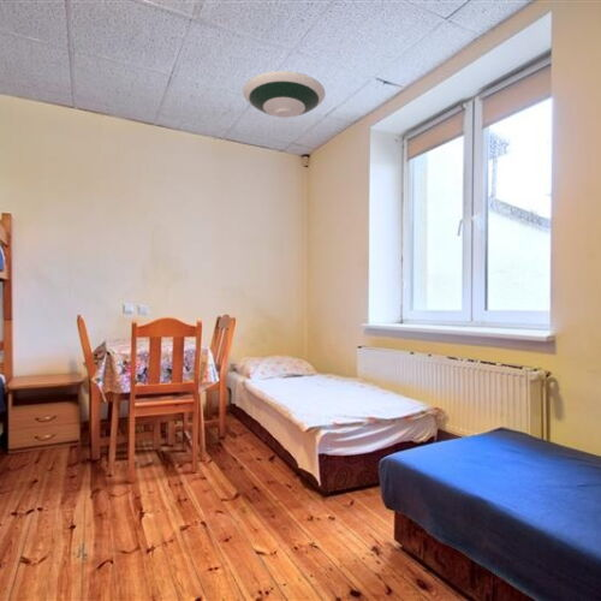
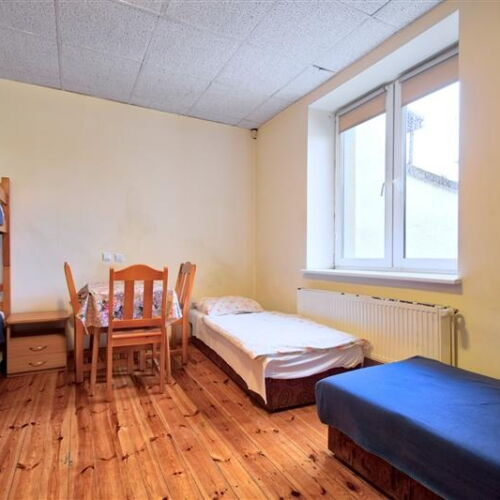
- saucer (284, 103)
